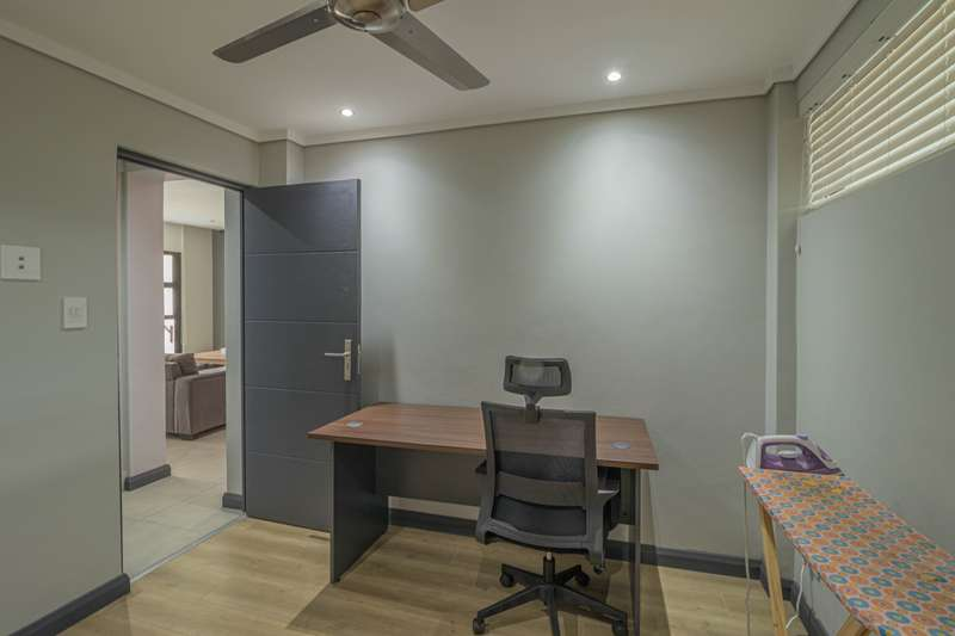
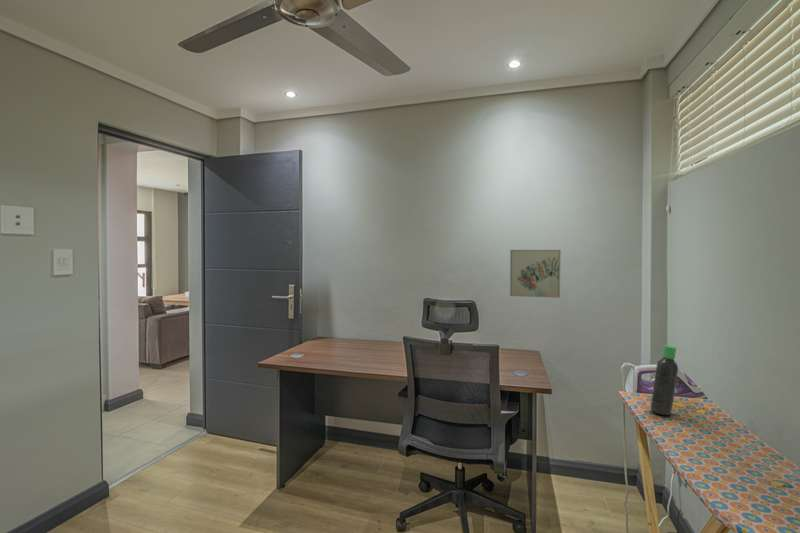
+ wall art (534, 273)
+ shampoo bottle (664, 379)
